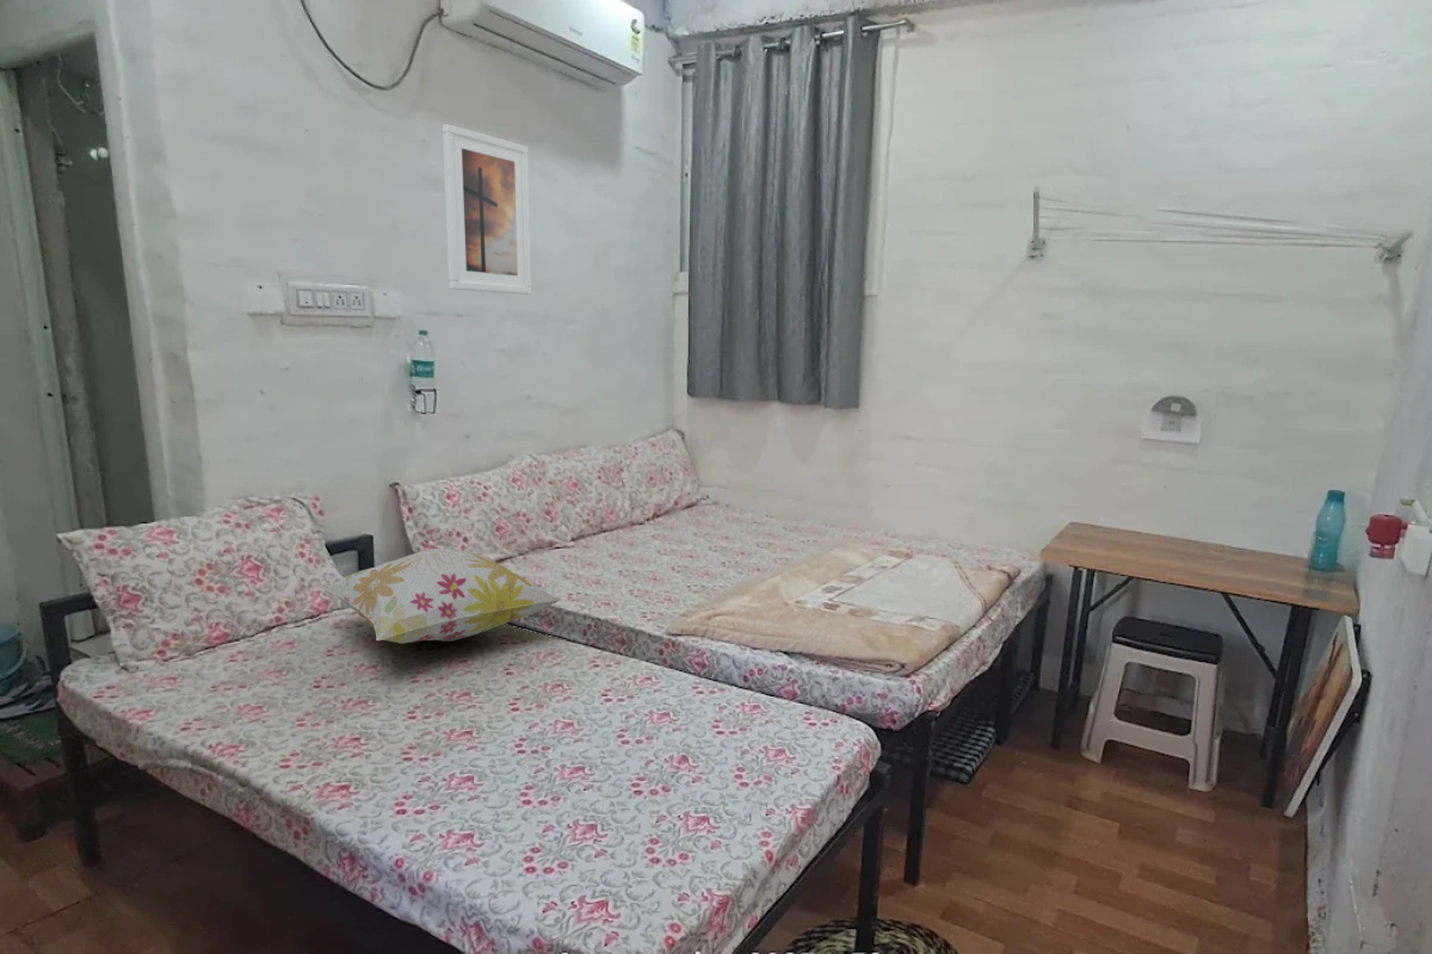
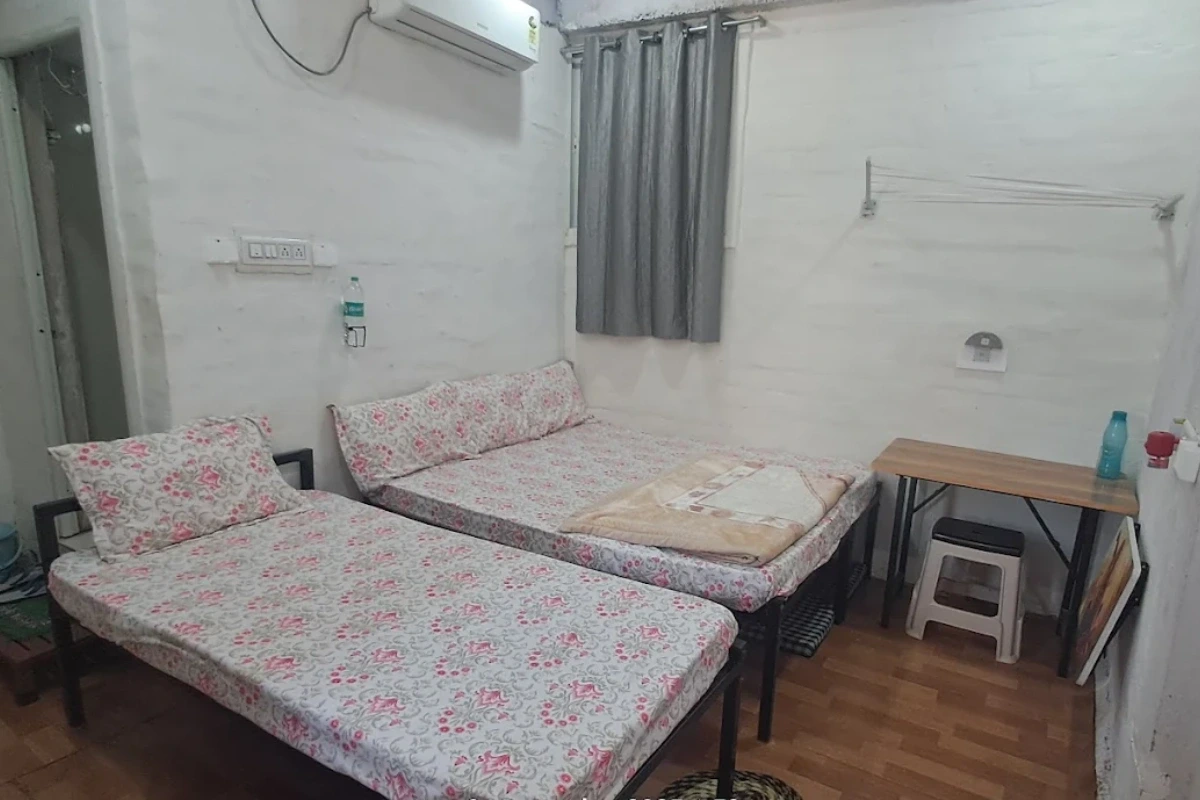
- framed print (489, 215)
- decorative pillow (438, 594)
